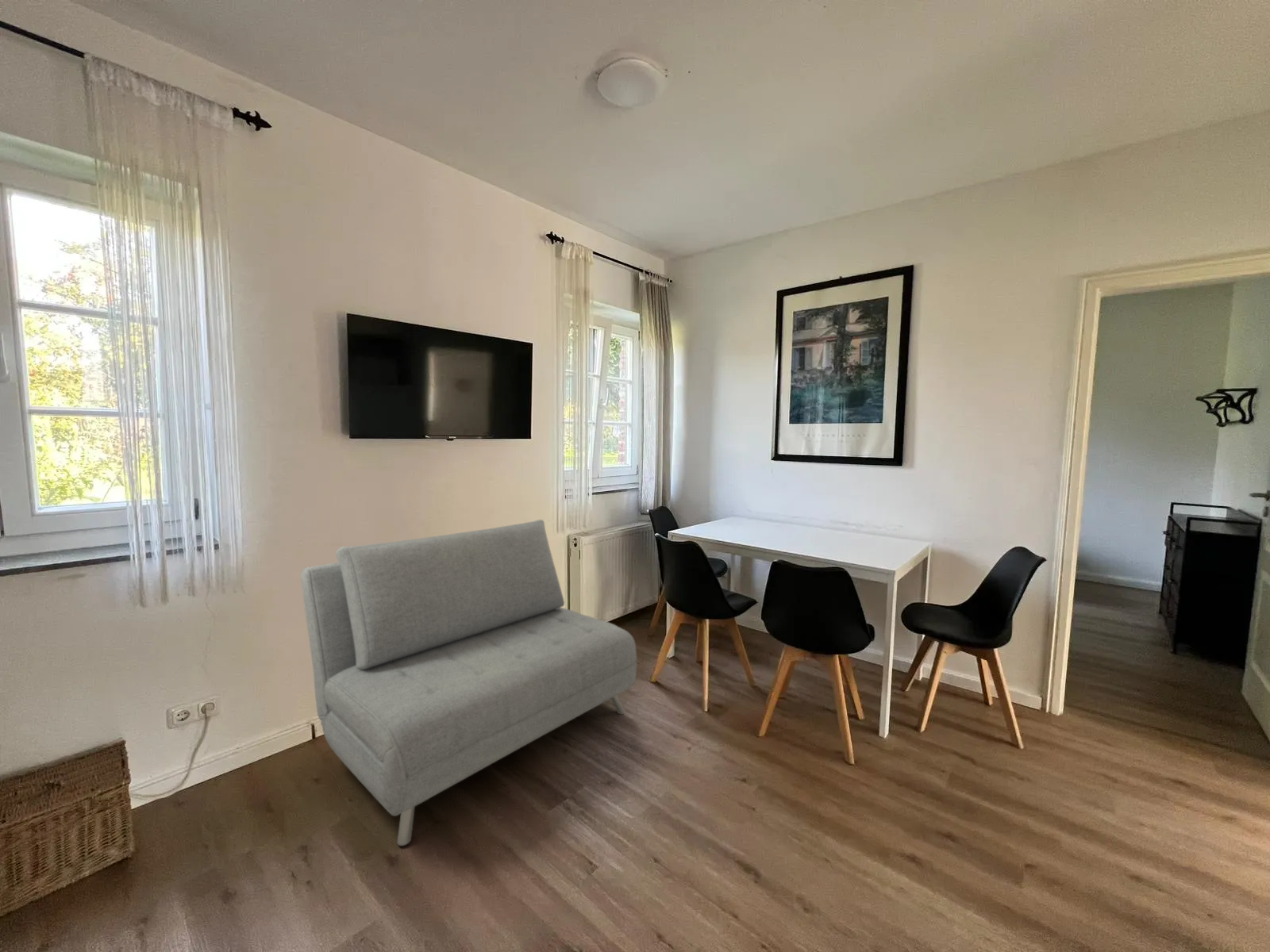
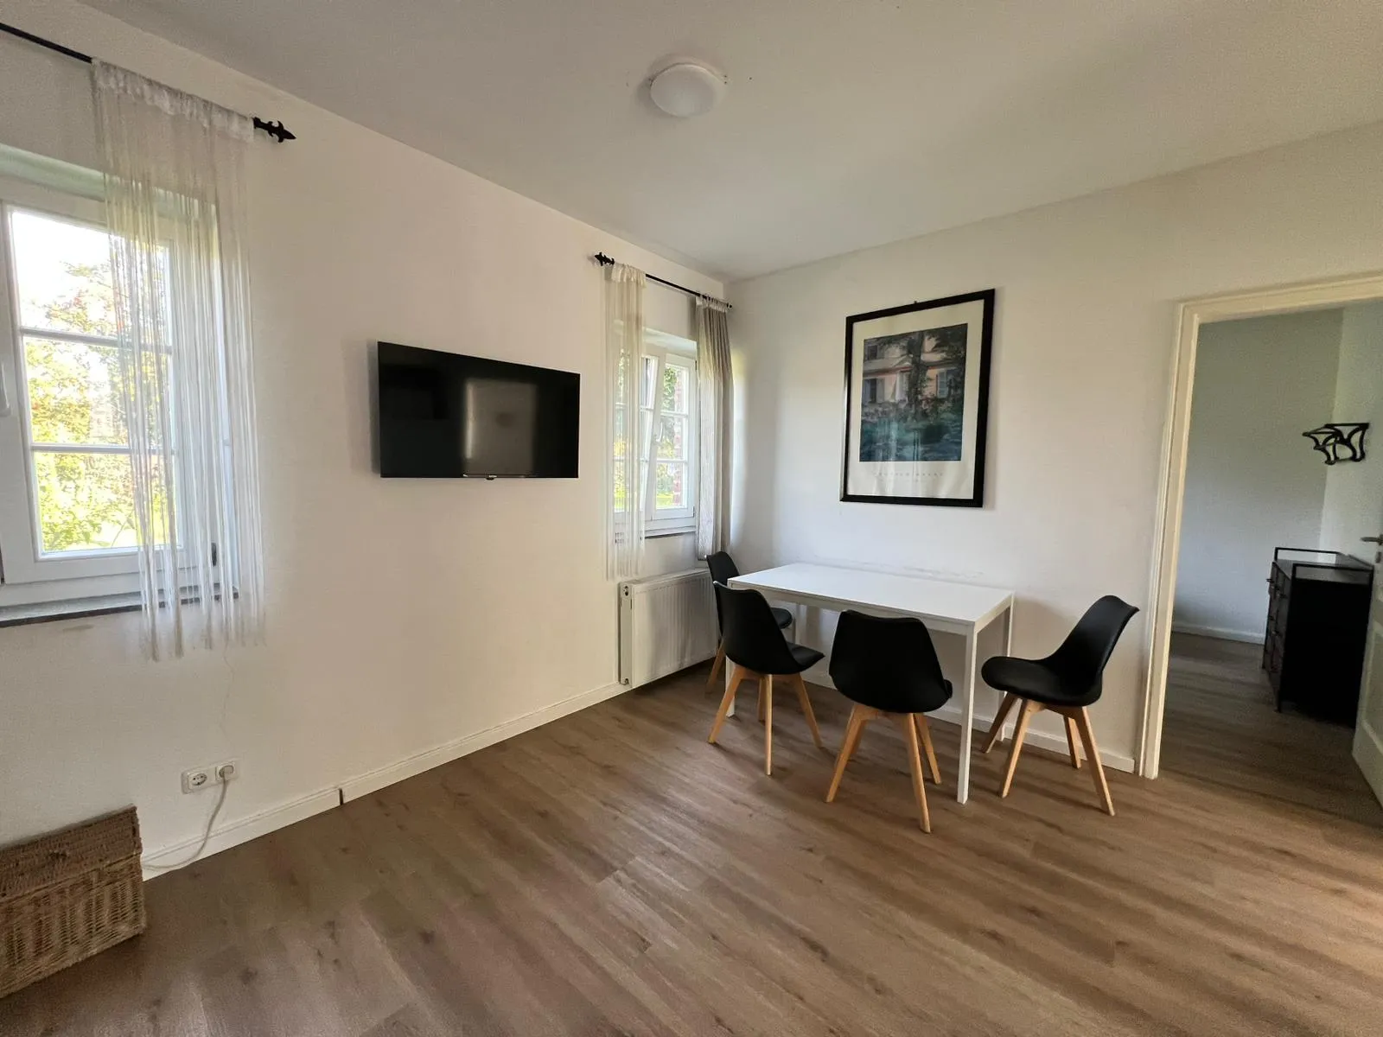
- sofa (483, 635)
